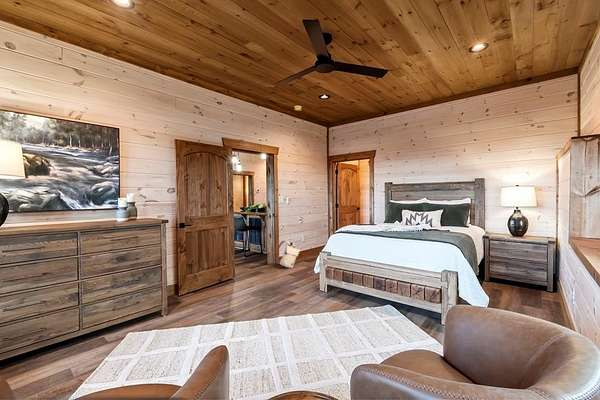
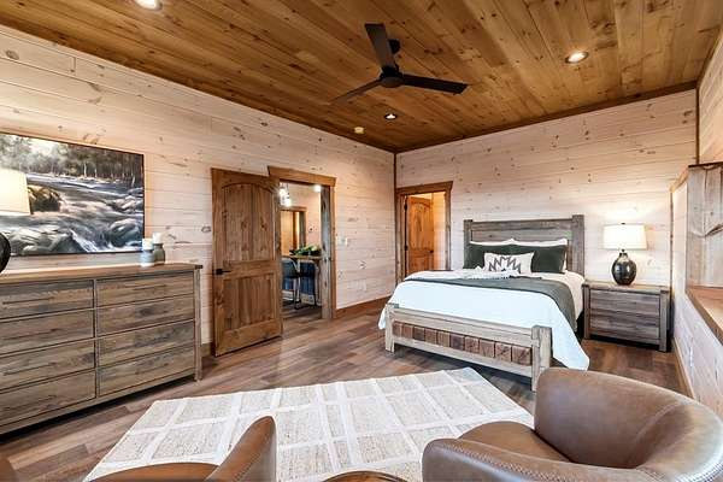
- backpack (287, 253)
